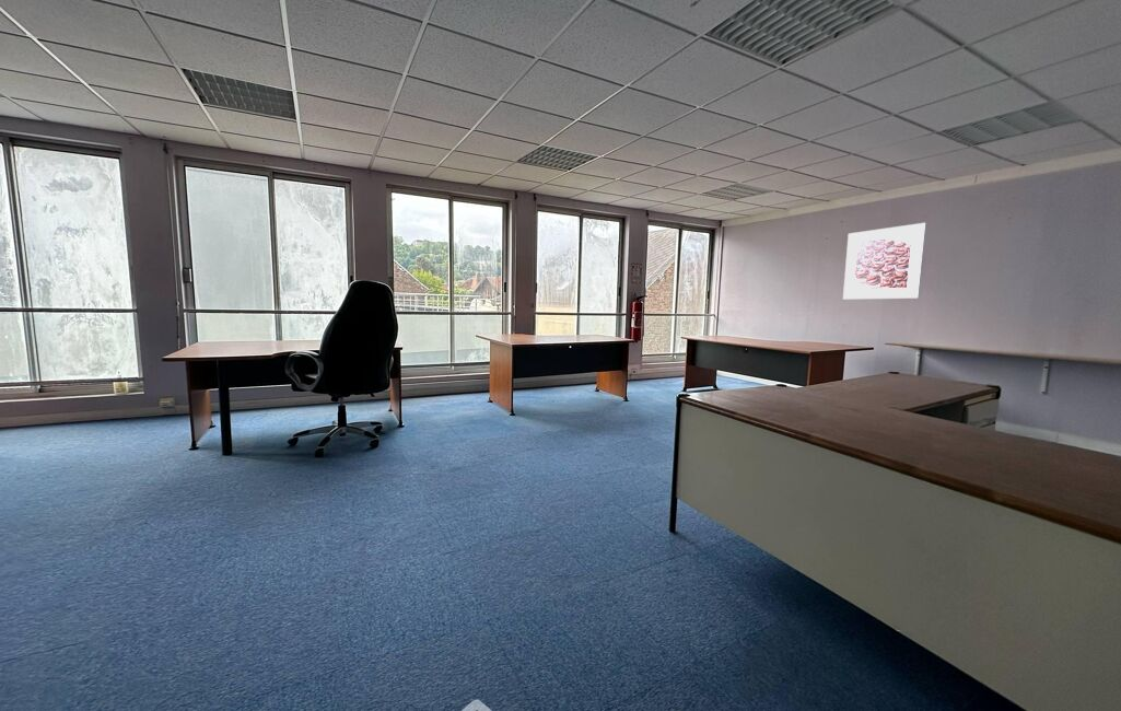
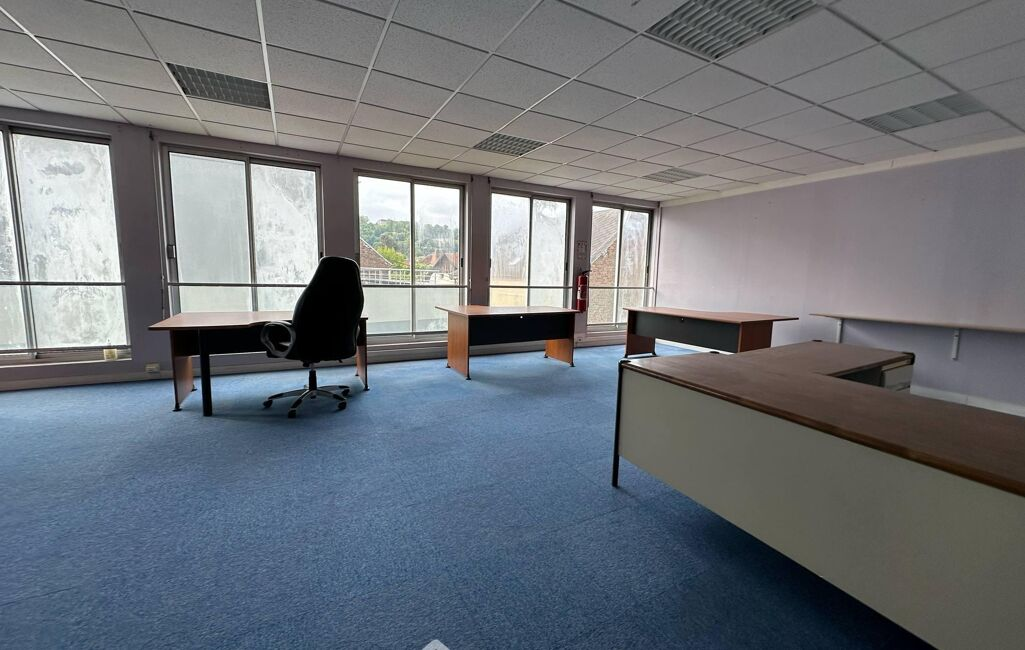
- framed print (880, 264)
